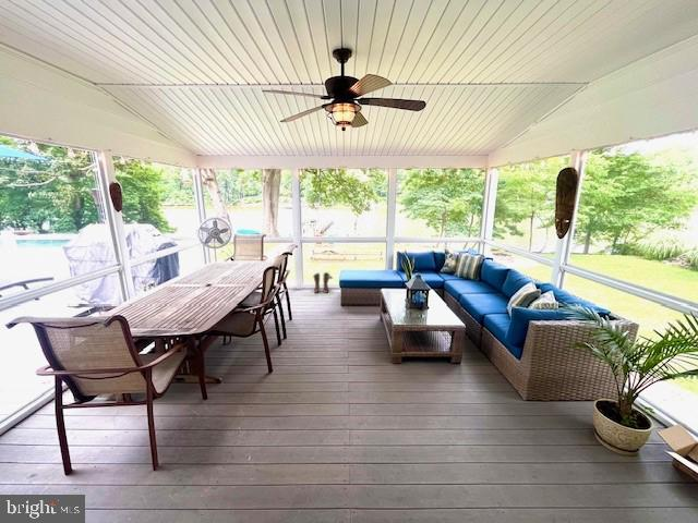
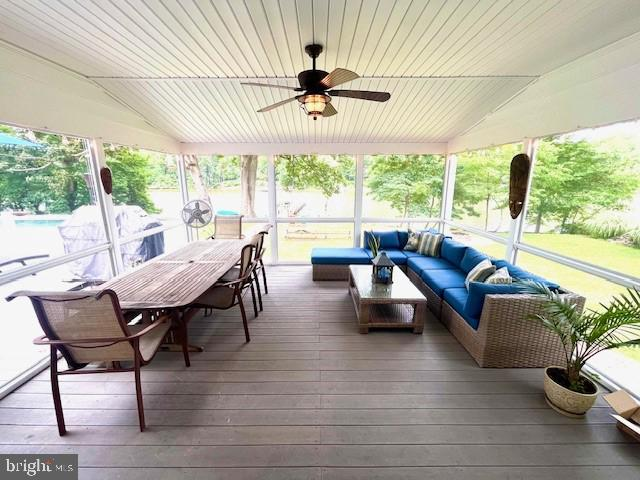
- boots (323, 281)
